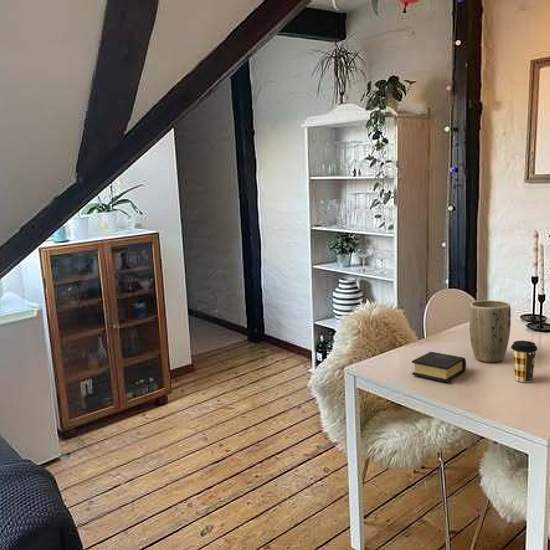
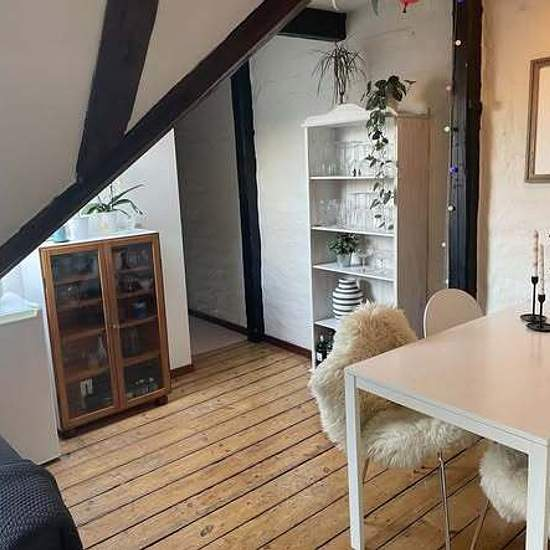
- plant pot (489, 331)
- coffee cup (523, 361)
- book (439, 365)
